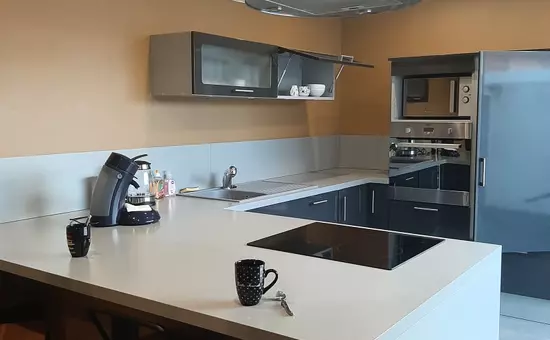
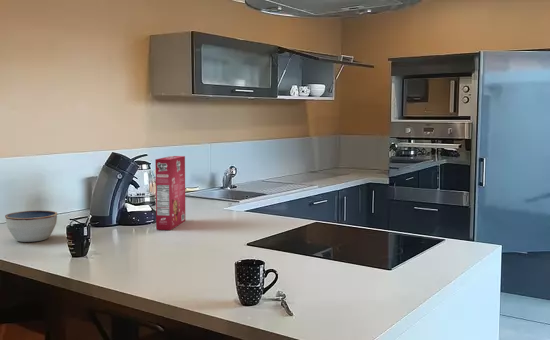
+ bowl (32, 226)
+ cereal box (171, 191)
